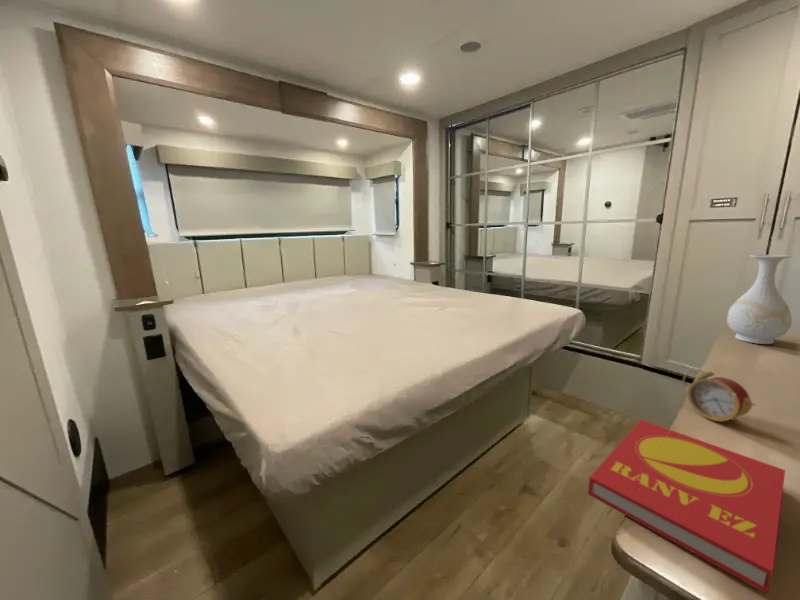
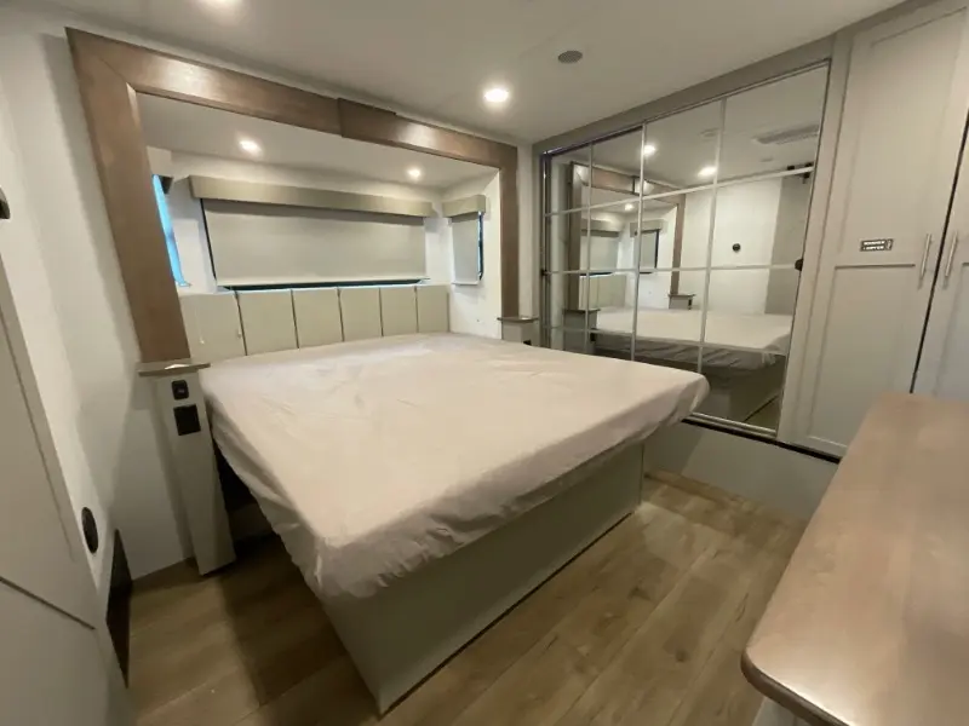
- vase (761, 298)
- book (686, 482)
- alarm clock (714, 394)
